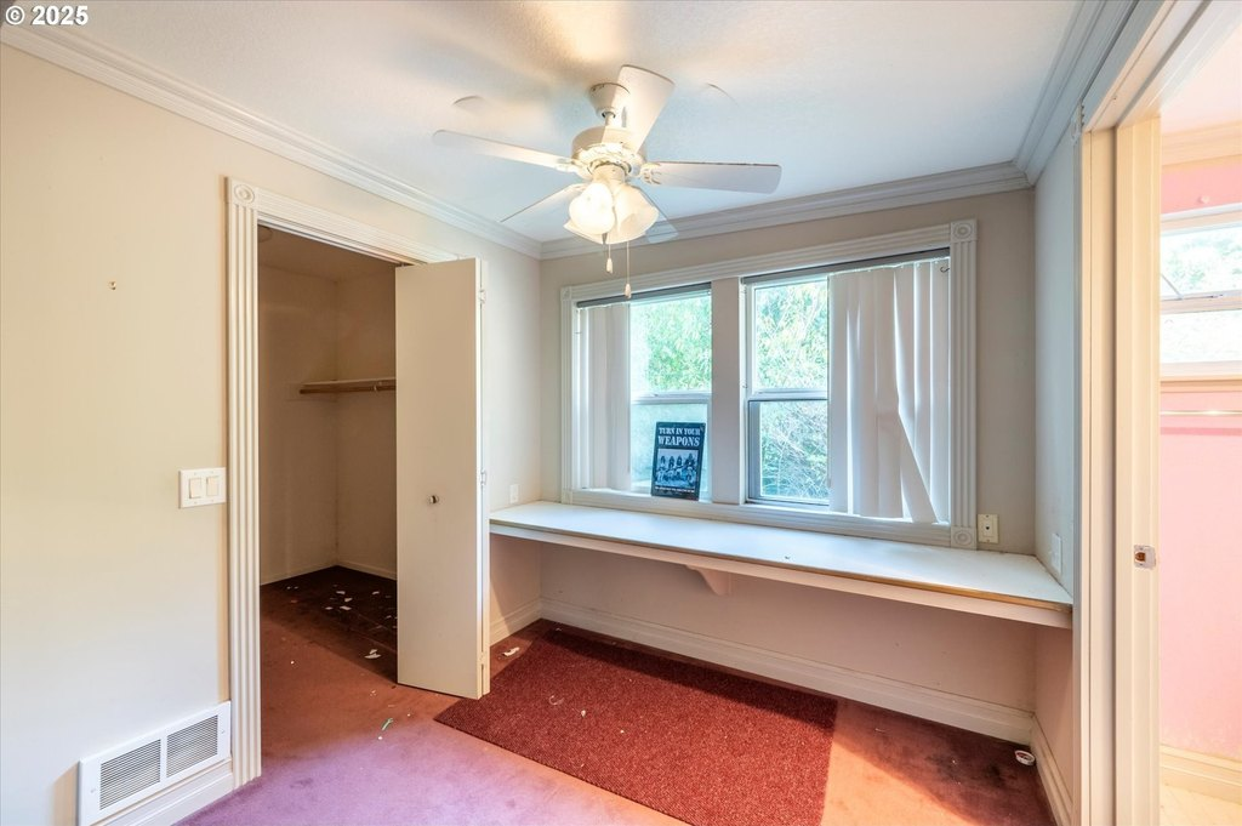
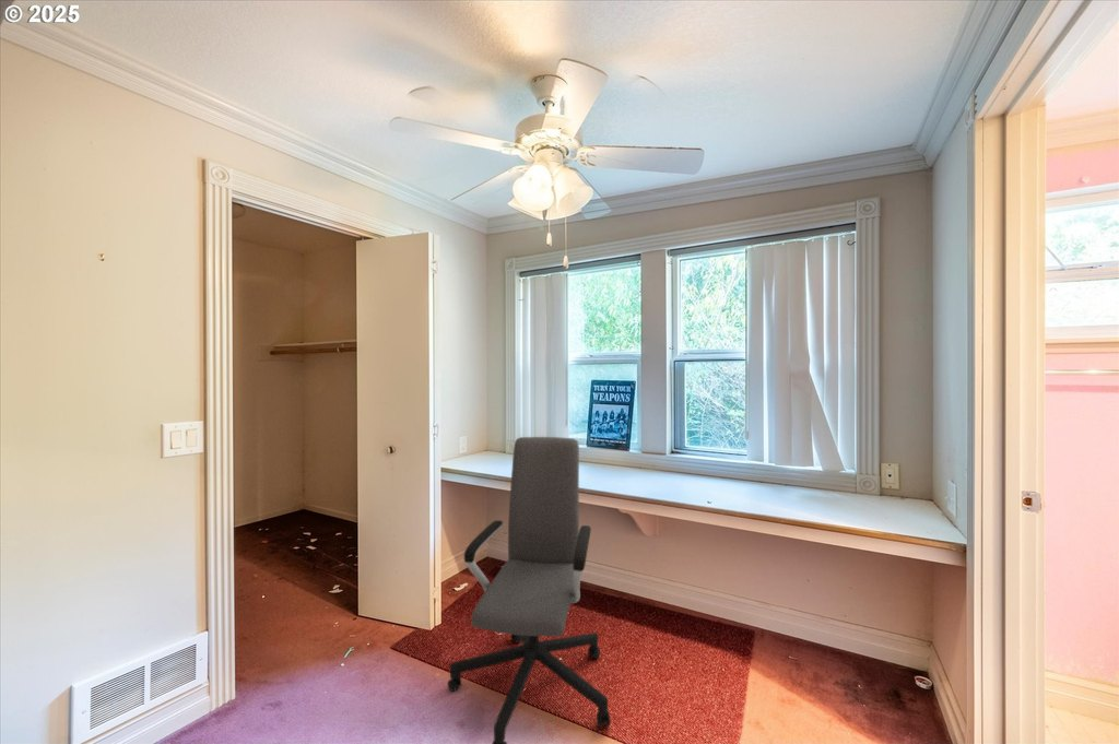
+ office chair (529, 568)
